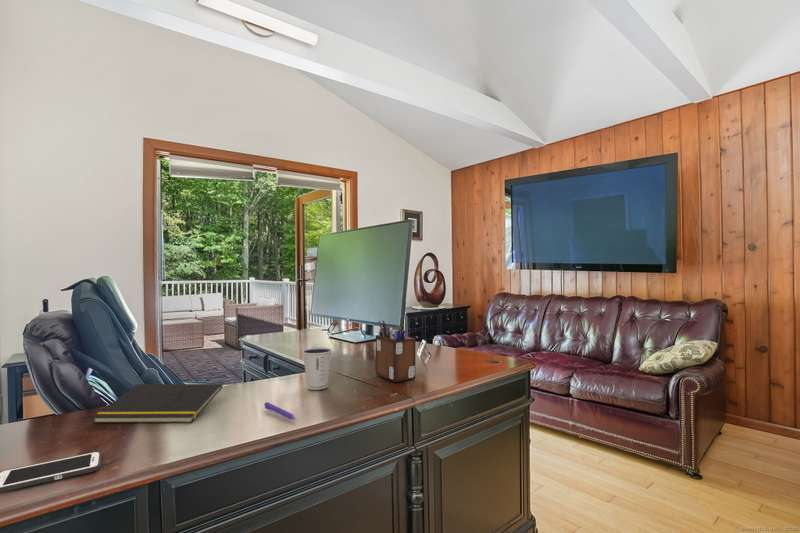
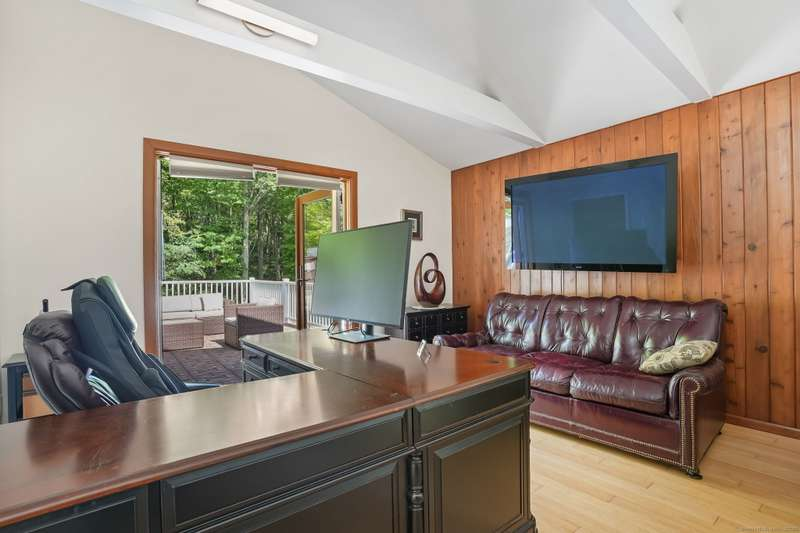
- desk organizer (395, 349)
- notepad (162, 401)
- dixie cup (317, 368)
- cell phone (49, 471)
- pen (279, 410)
